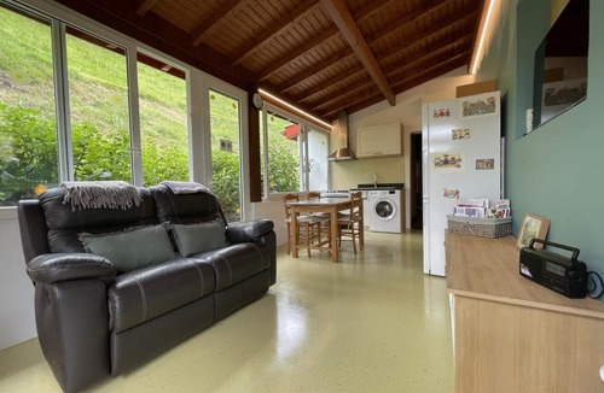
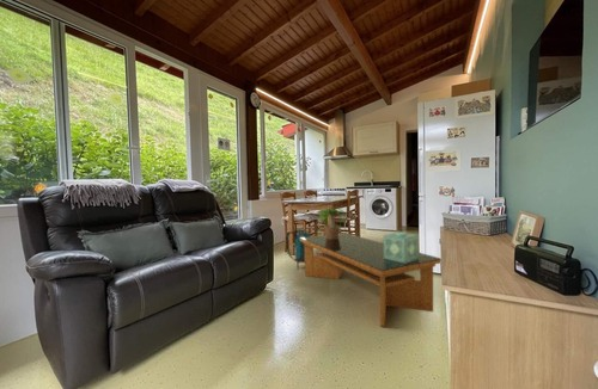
+ decorative box (401, 245)
+ potted plant (328, 223)
+ backpack (299, 248)
+ coffee table (358, 267)
